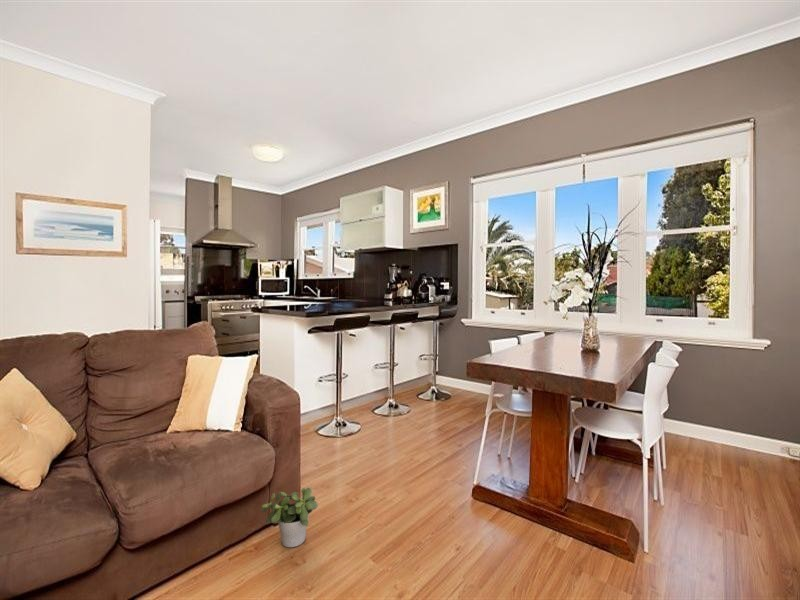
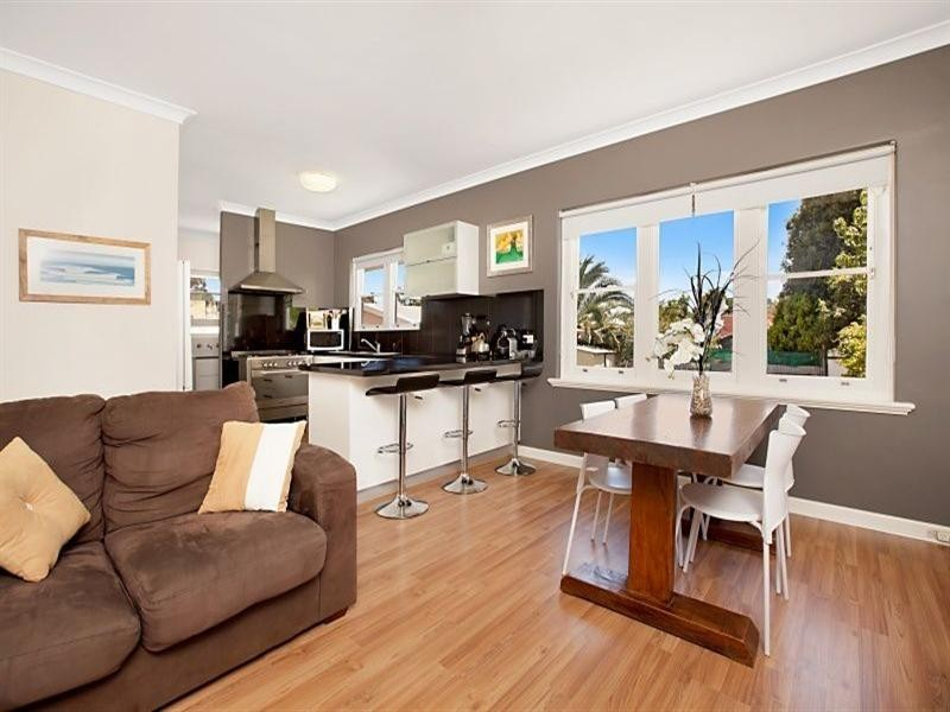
- potted plant (290, 518)
